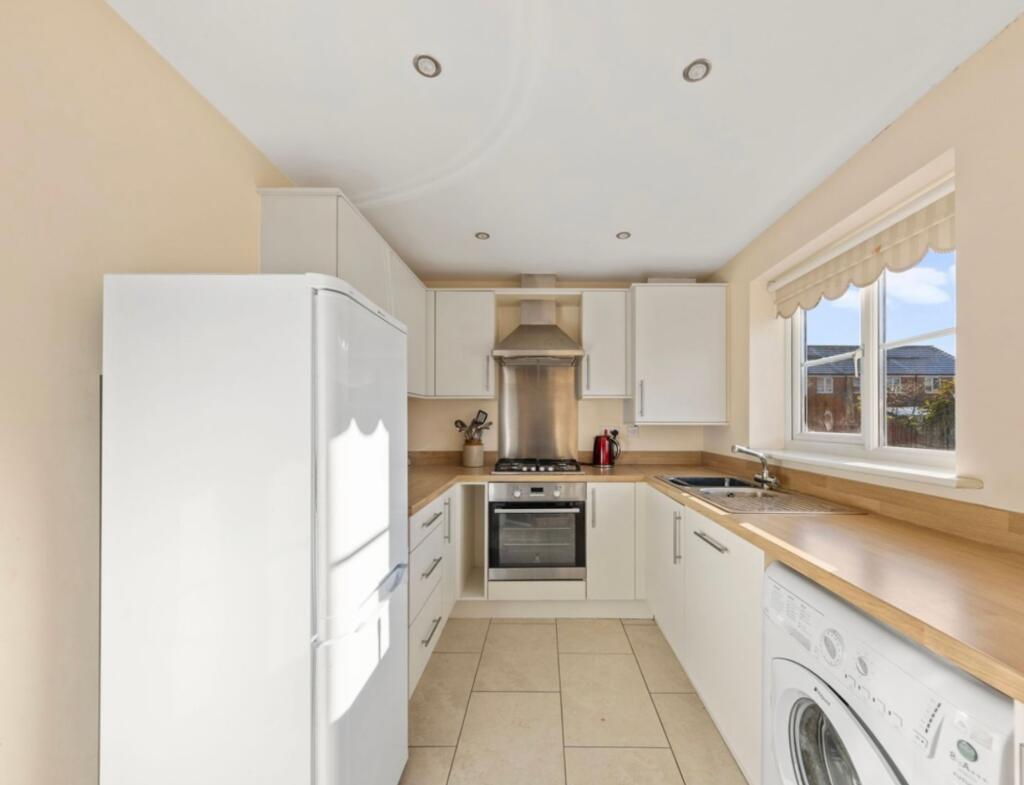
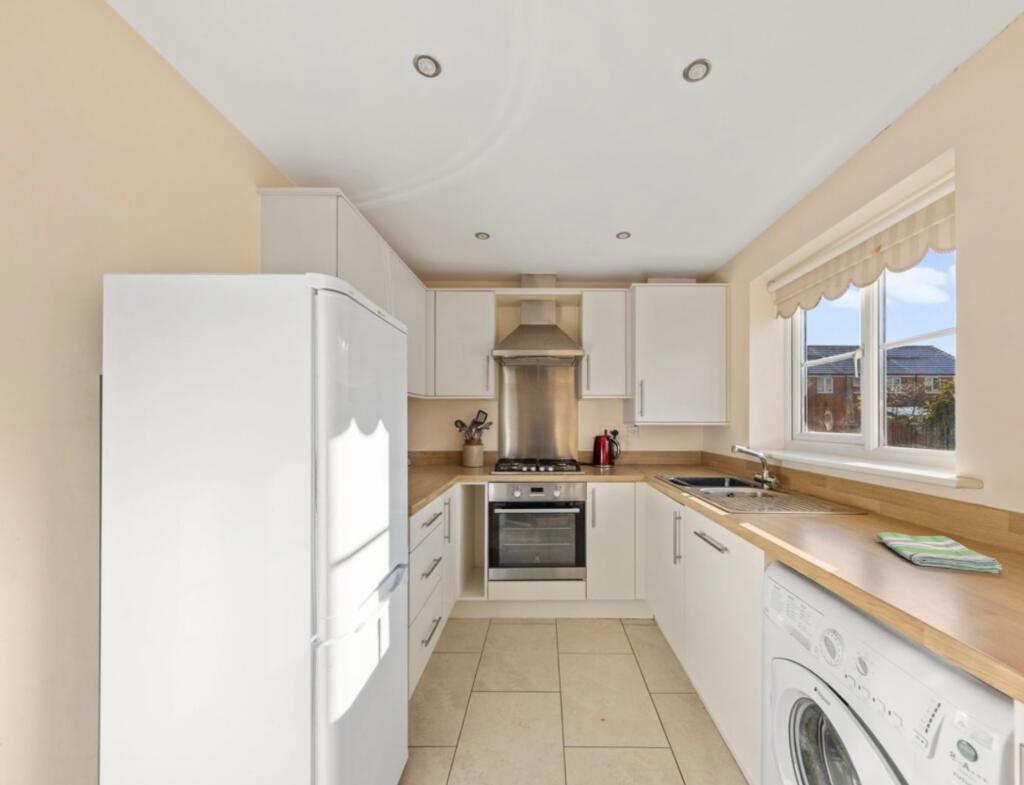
+ dish towel (931, 547)
